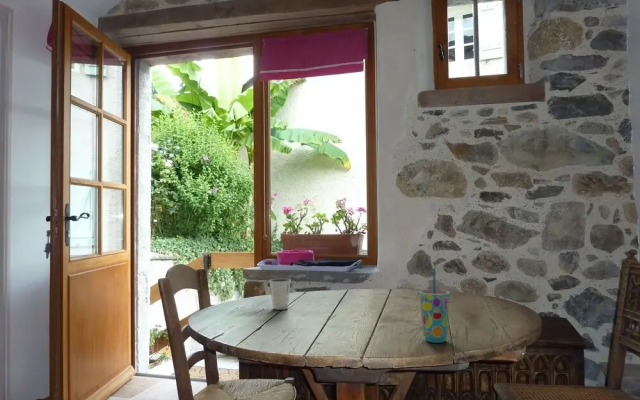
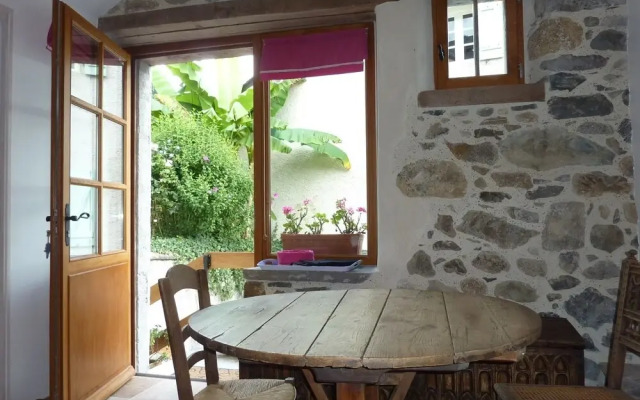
- dixie cup (280, 294)
- cup (434, 304)
